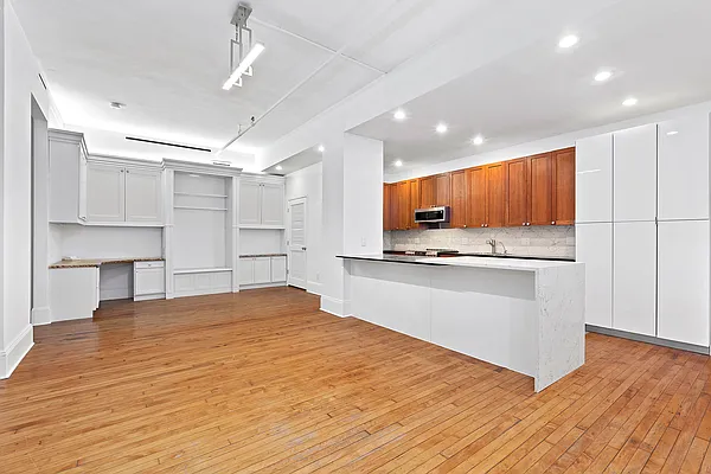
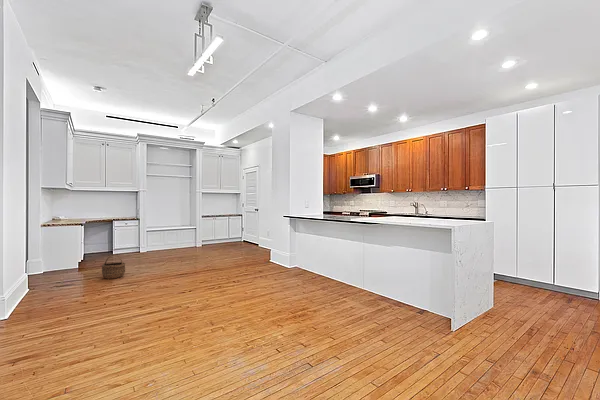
+ wicker basket (113, 266)
